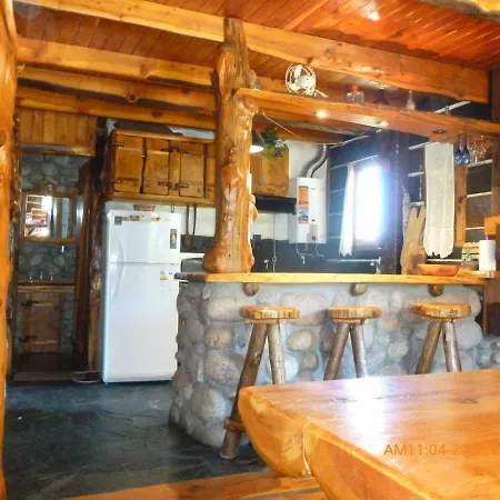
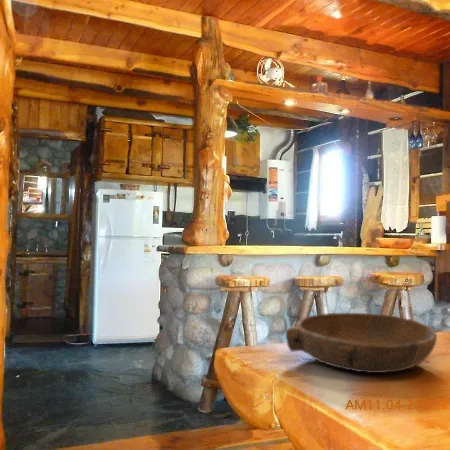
+ bowl (363, 342)
